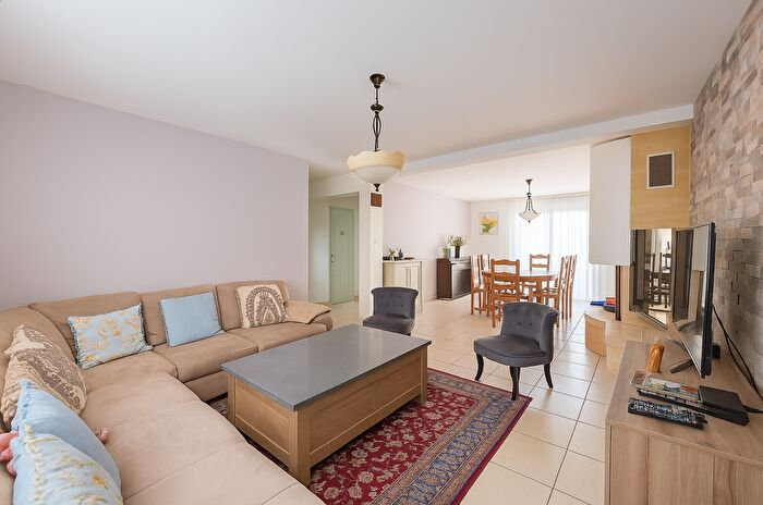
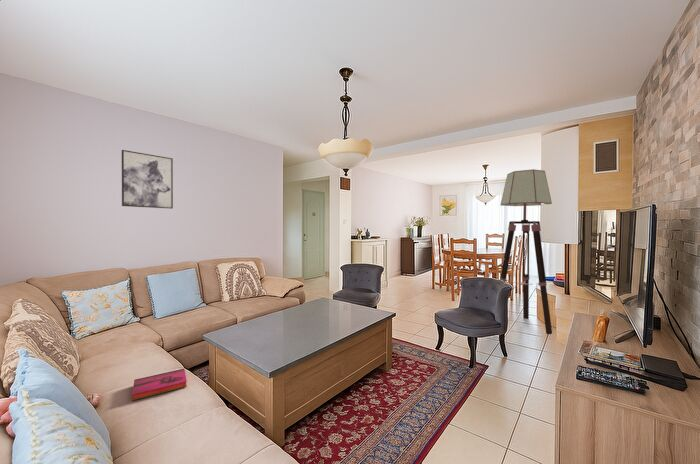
+ hardback book (160, 383)
+ floor lamp (523, 248)
+ wall art (148, 181)
